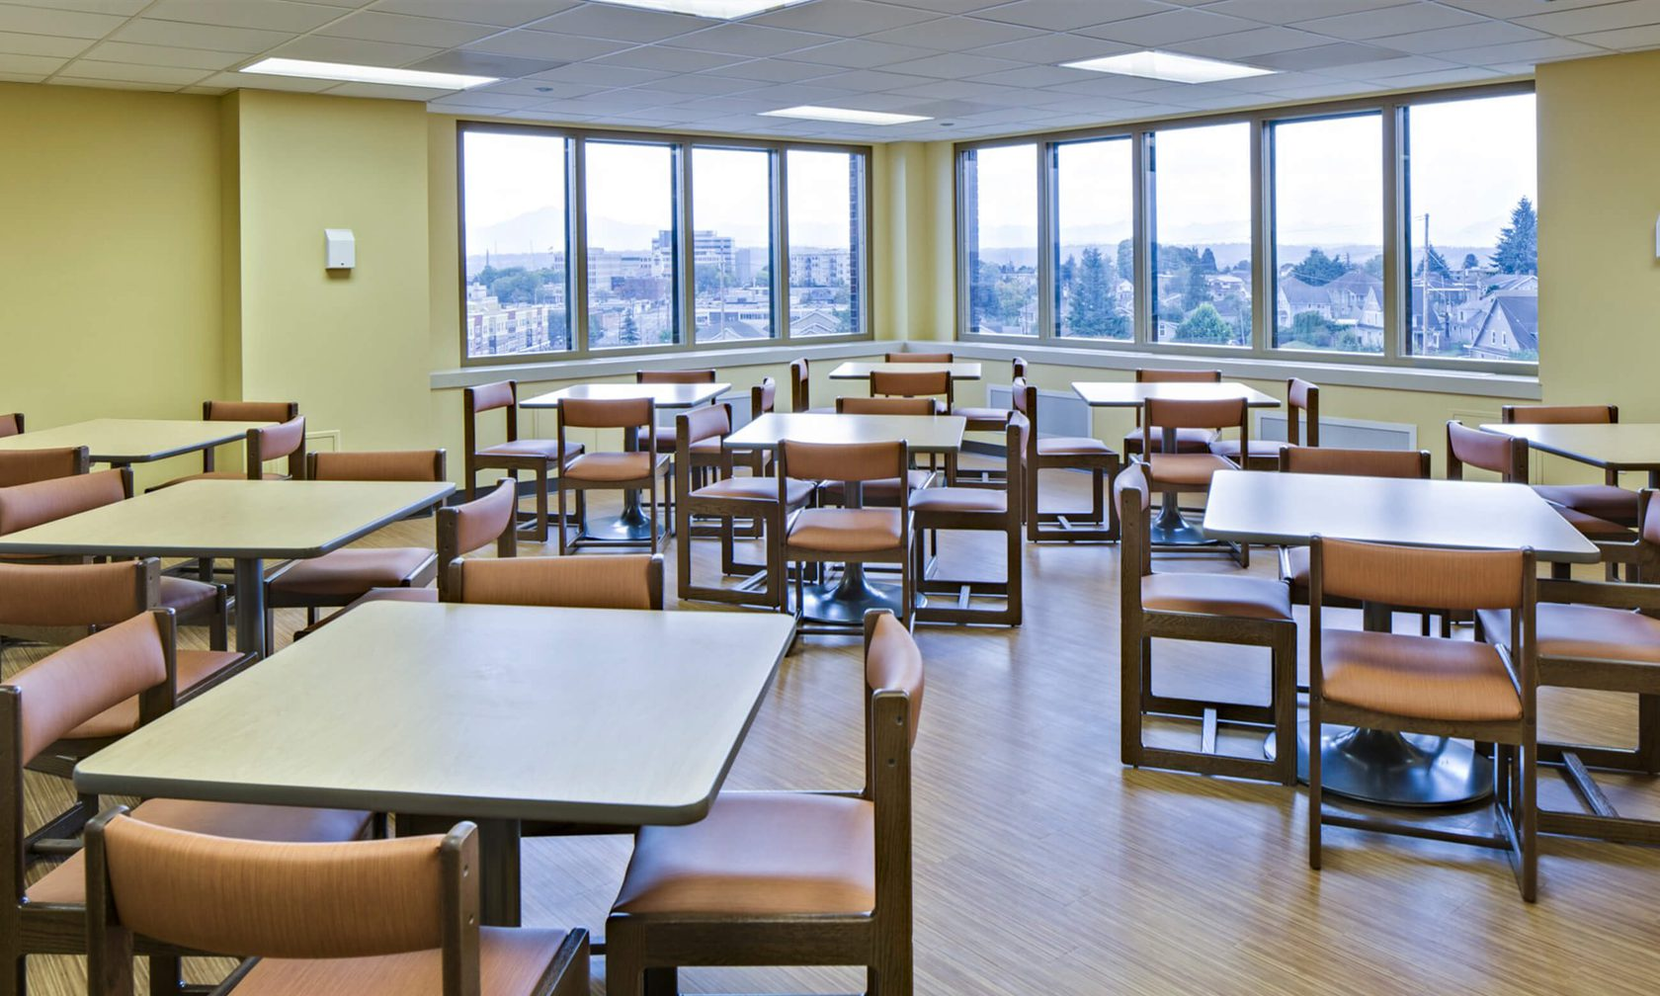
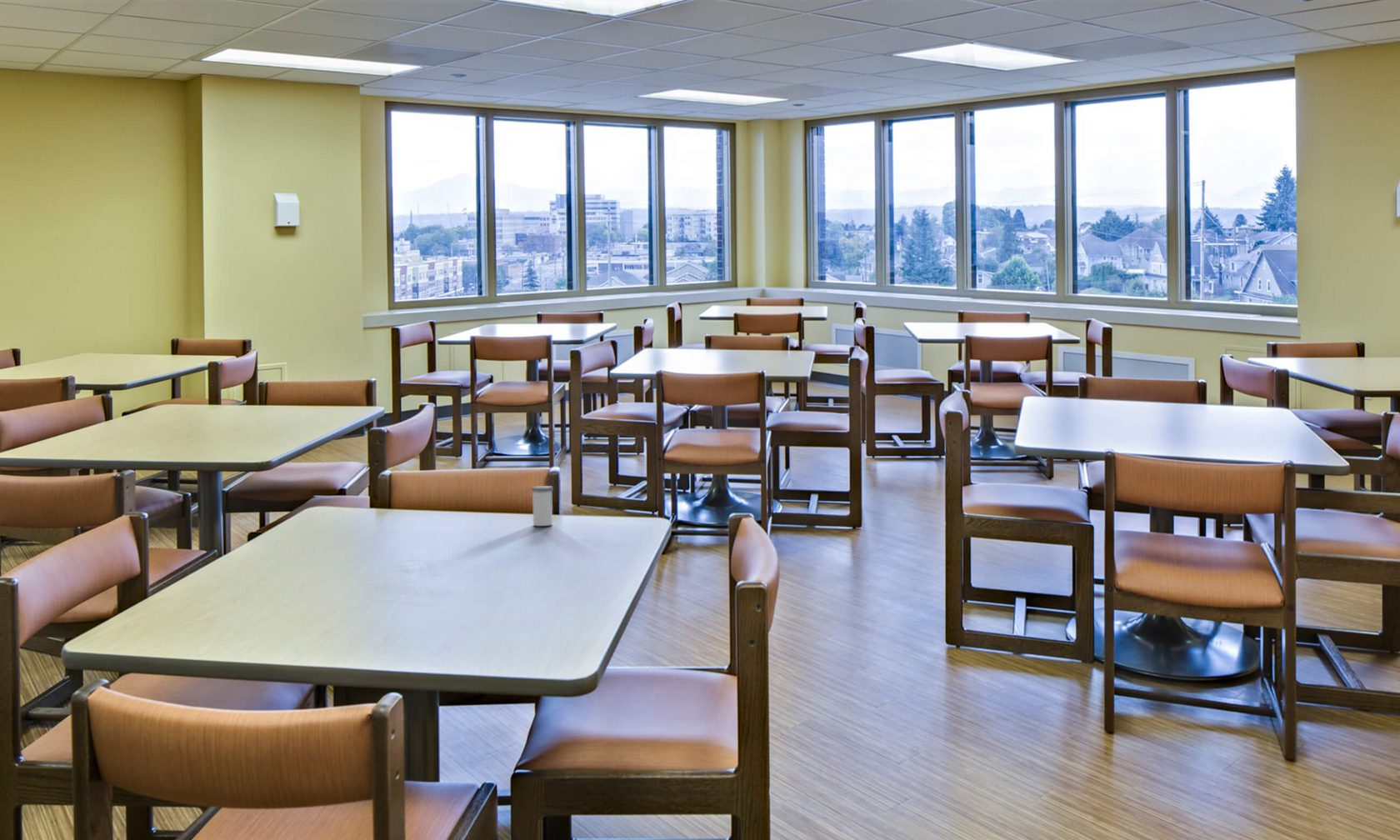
+ salt shaker (542, 506)
